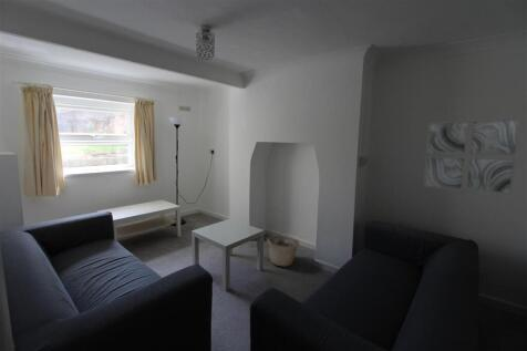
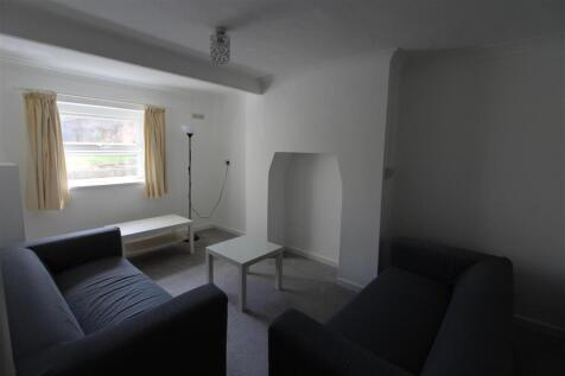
- wall art (465, 154)
- basket (282, 249)
